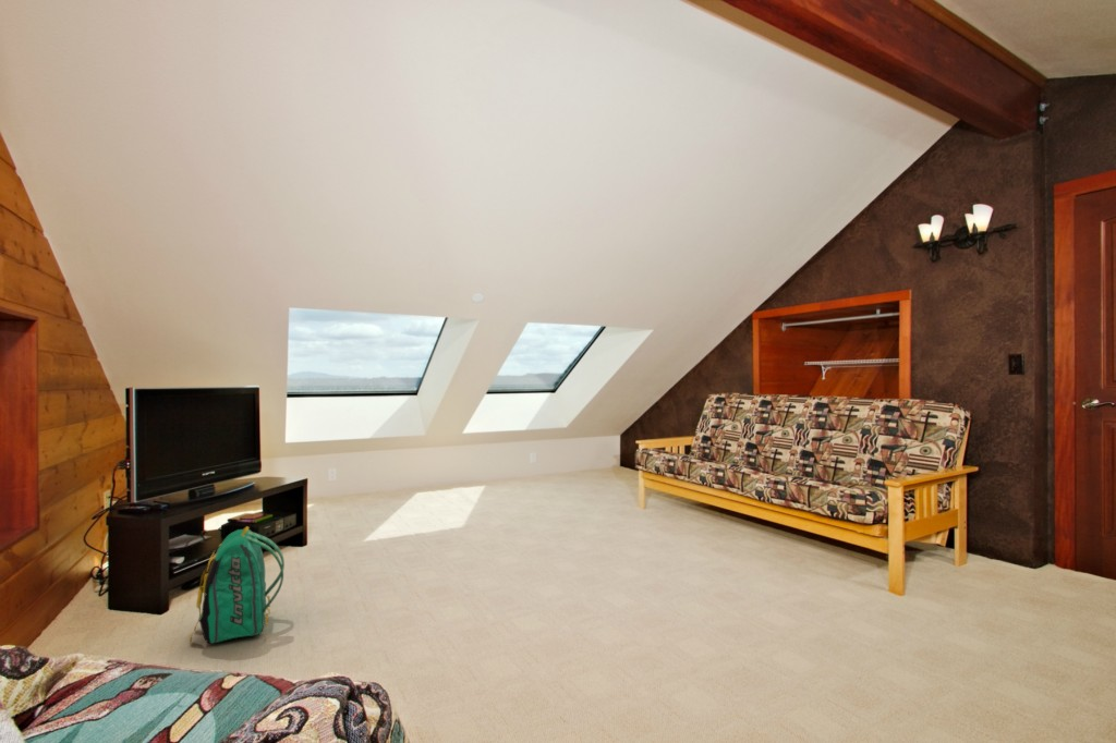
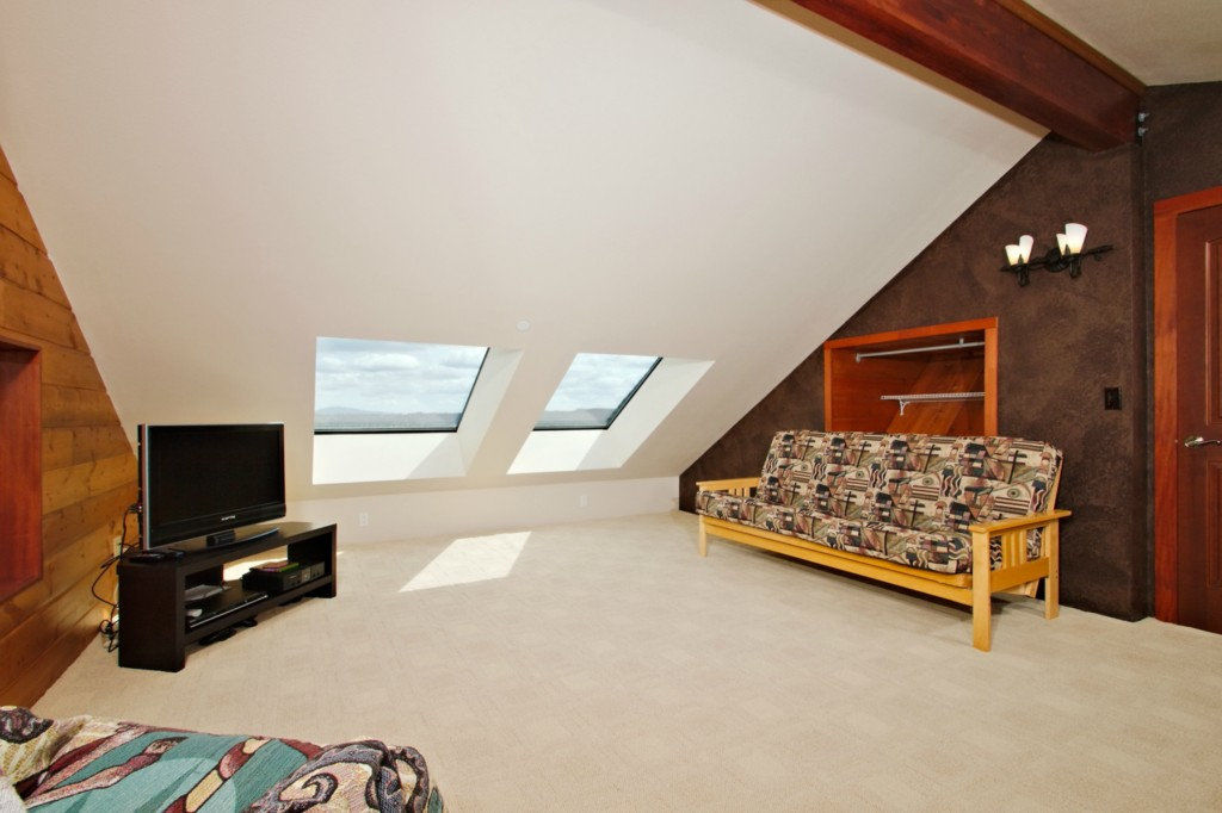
- backpack (239, 578)
